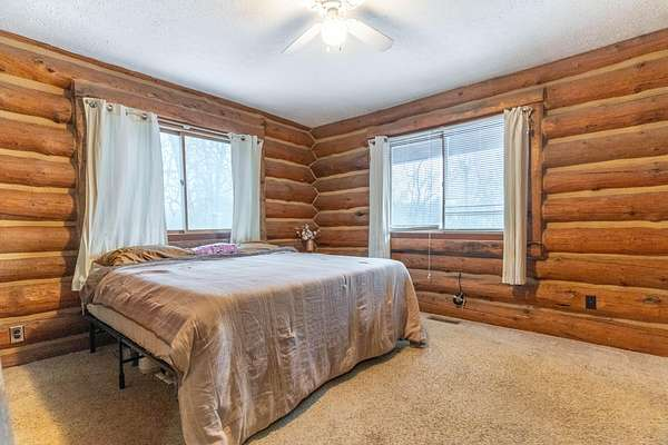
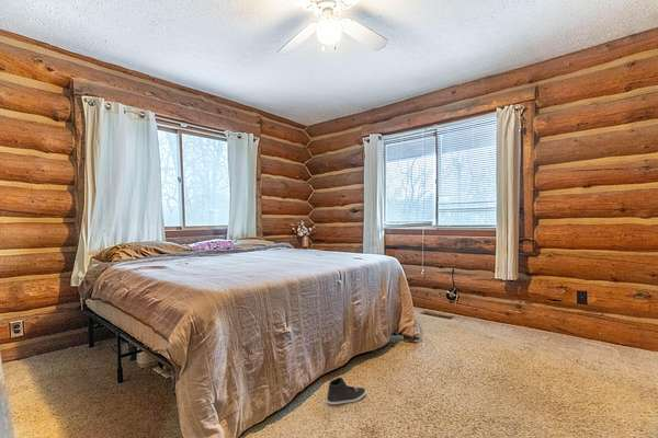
+ sneaker (347, 388)
